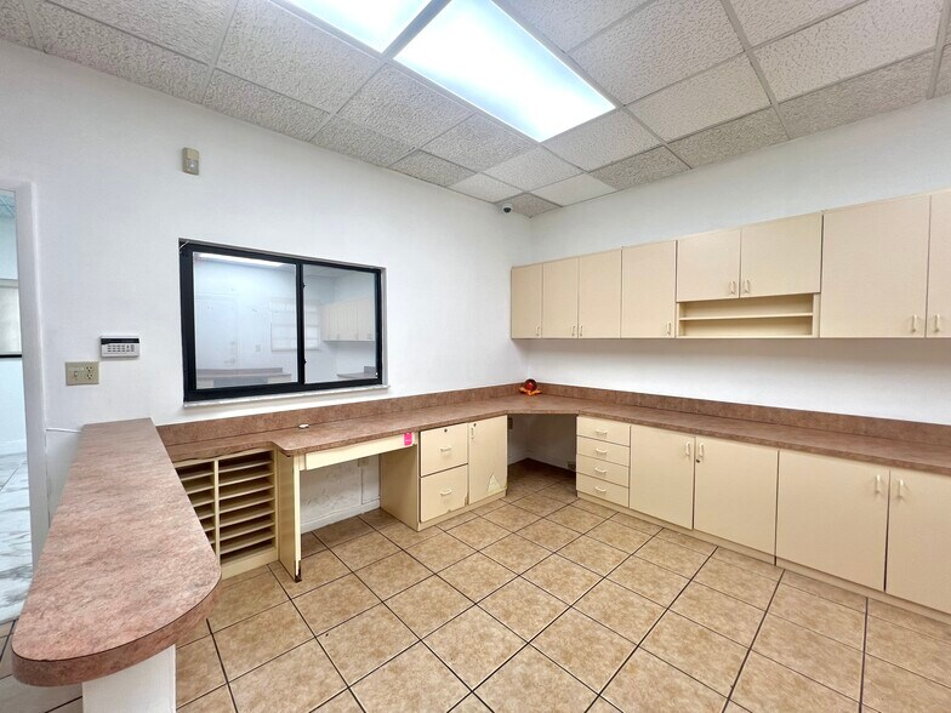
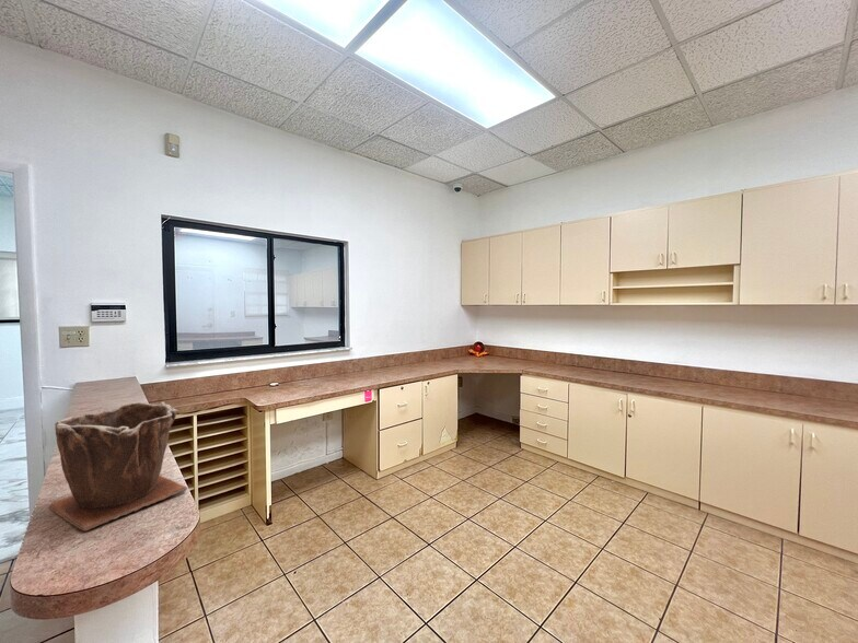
+ plant pot (120, 454)
